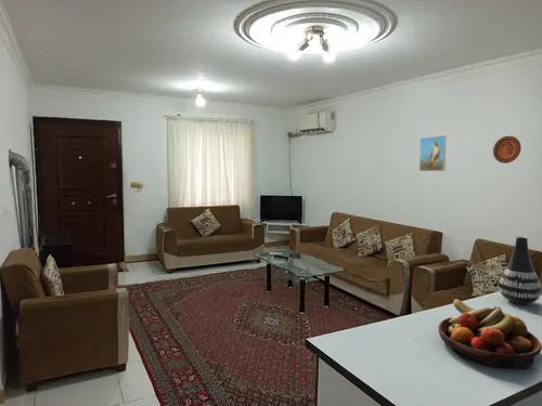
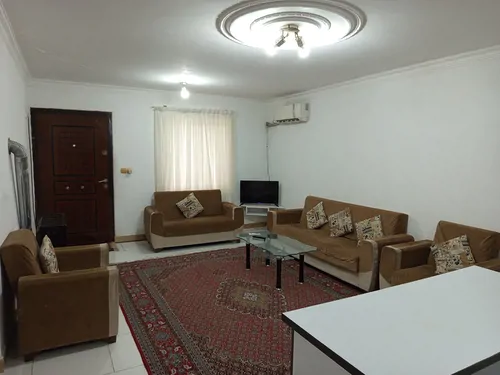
- vase (520, 270)
- decorative plate (506, 149)
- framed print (431, 154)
- fruit bowl (486, 329)
